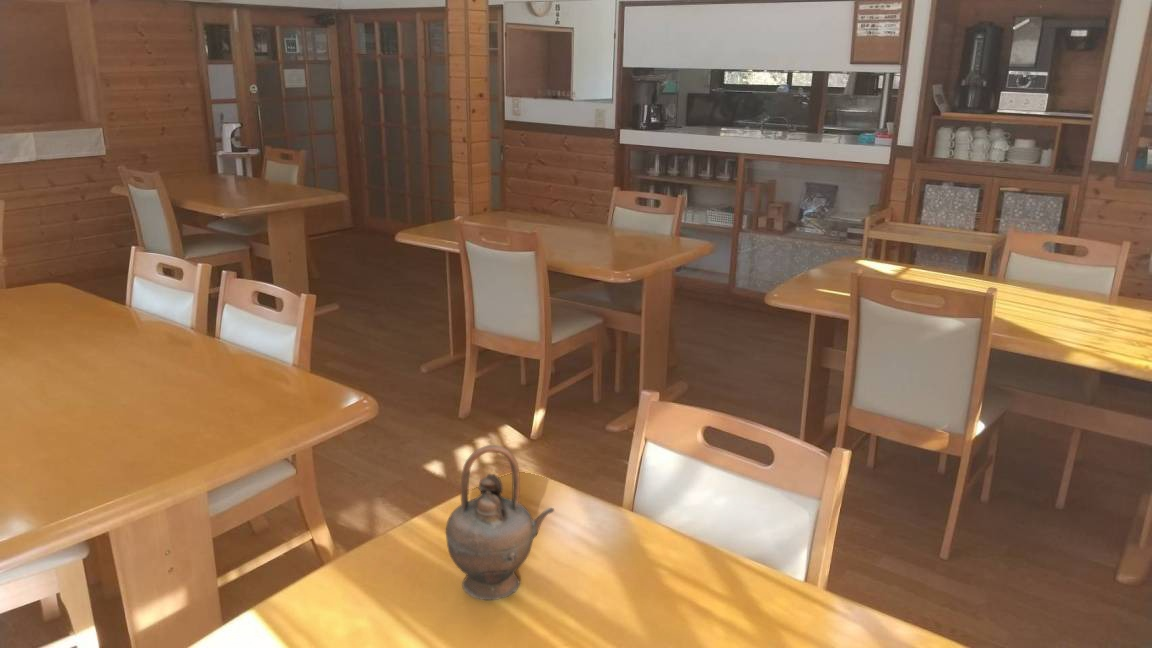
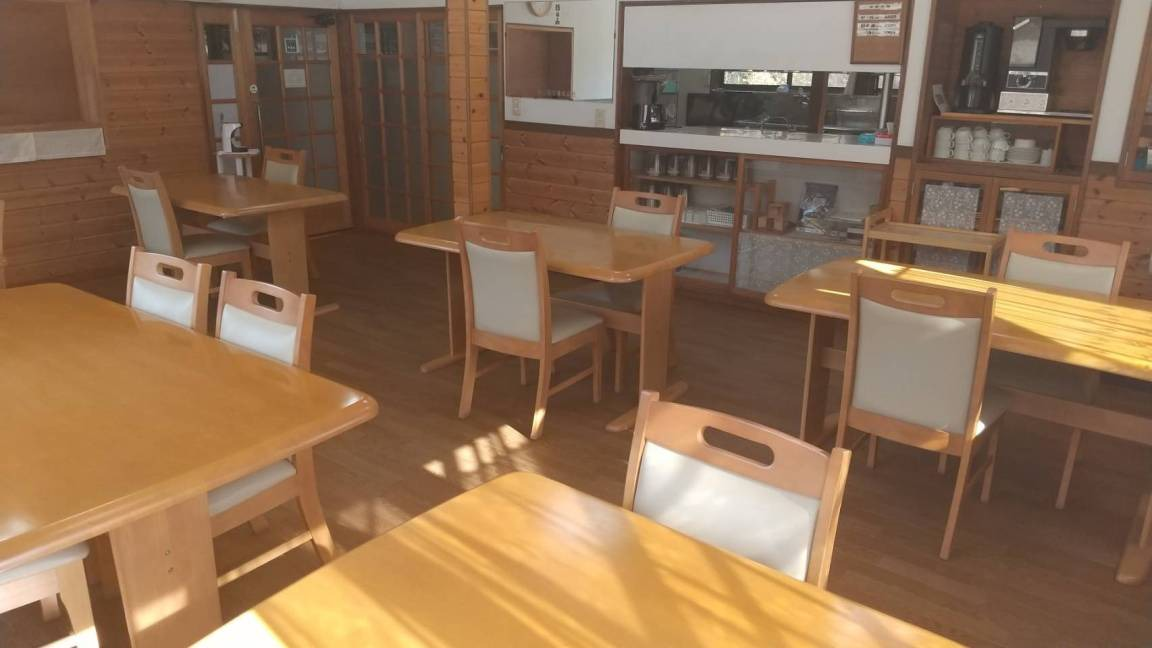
- teapot (500, 518)
